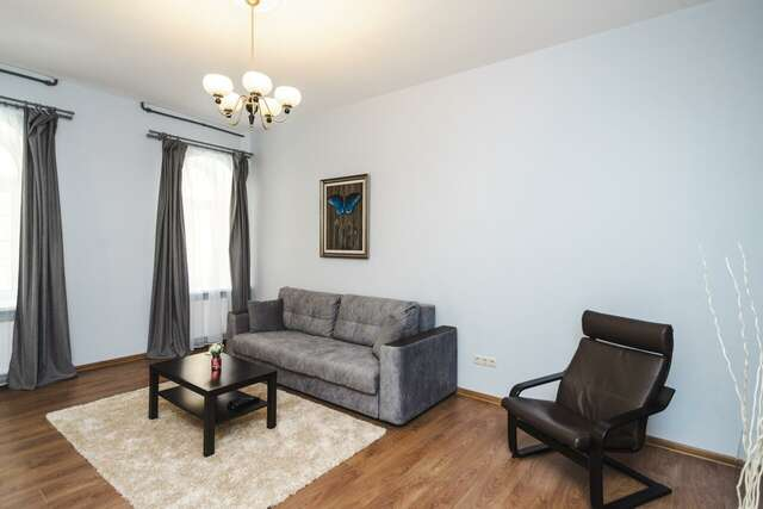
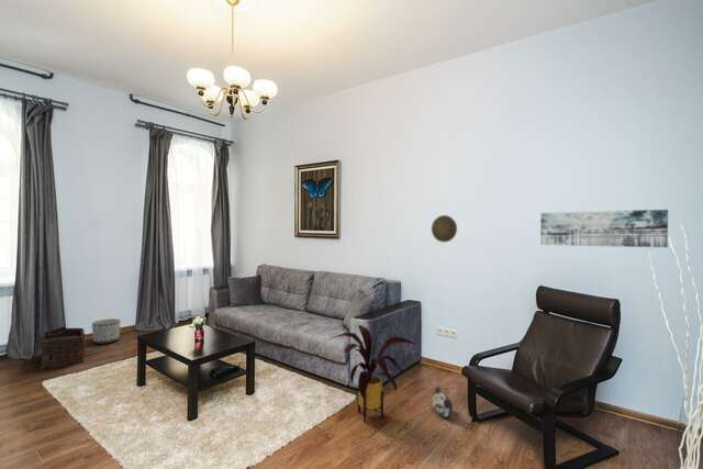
+ plush toy (442, 402)
+ planter (105, 331)
+ decorative plate (443, 228)
+ basket (59, 344)
+ house plant (366, 372)
+ wall art (599, 228)
